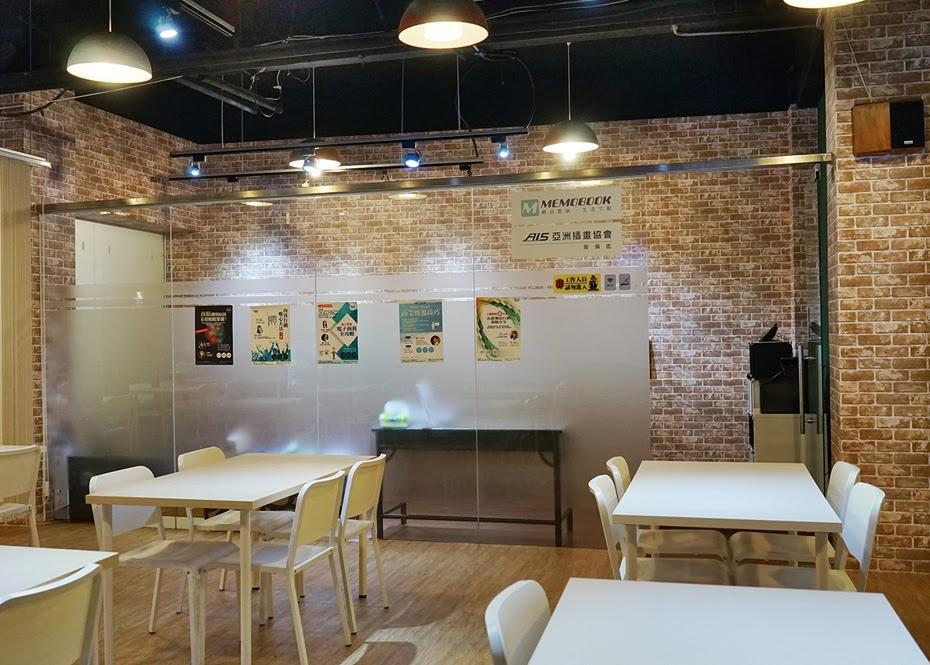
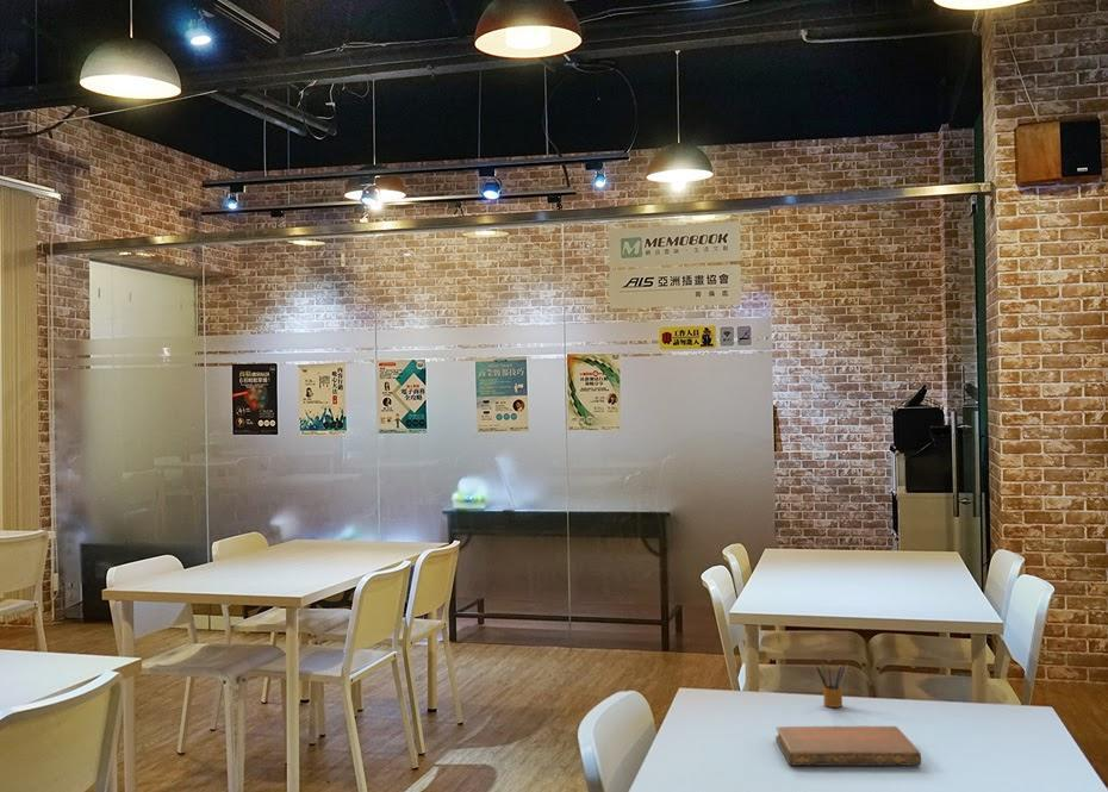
+ pencil box (830, 682)
+ notebook (845, 744)
